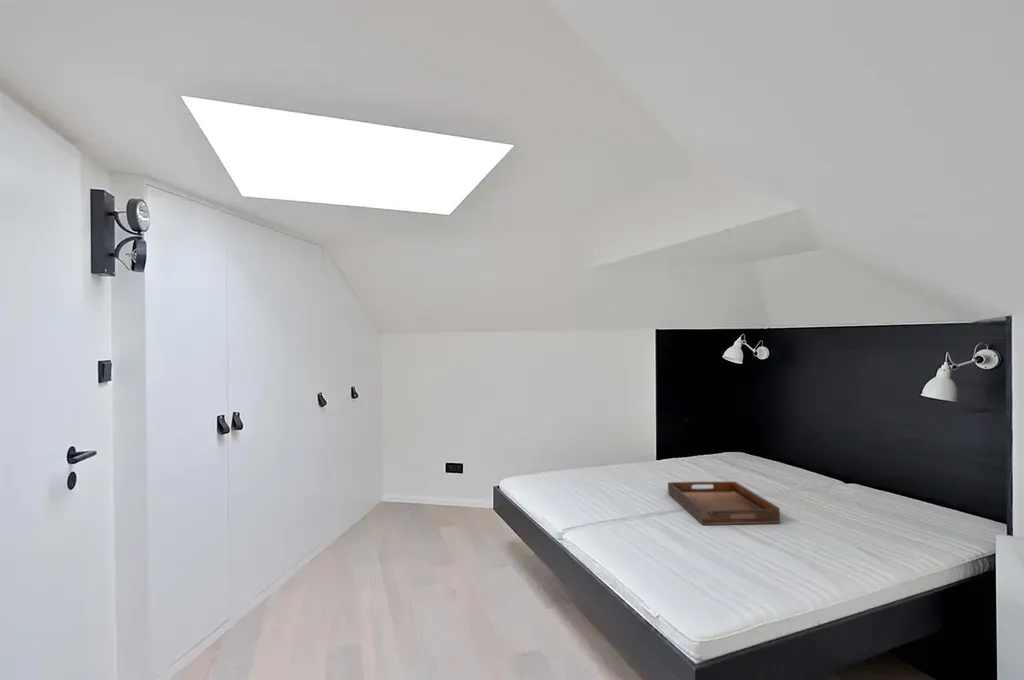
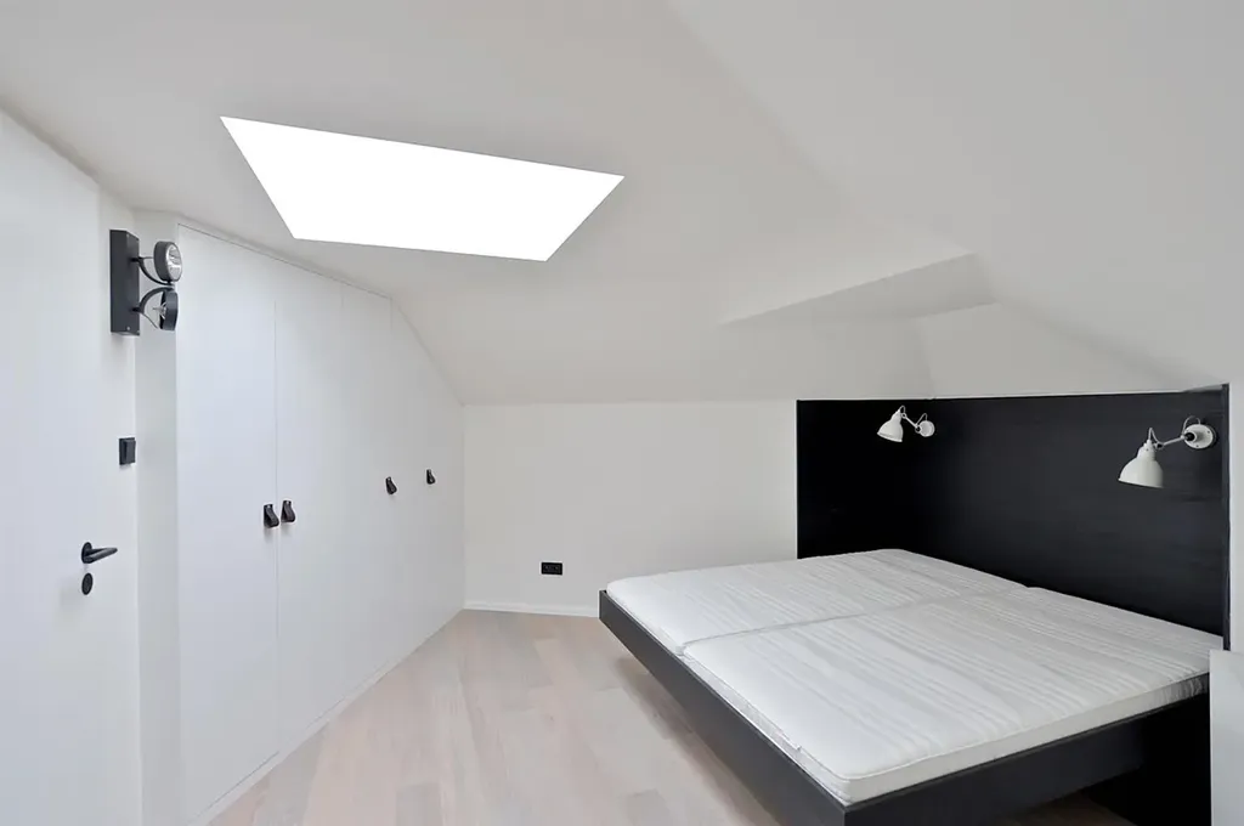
- serving tray (720, 501)
